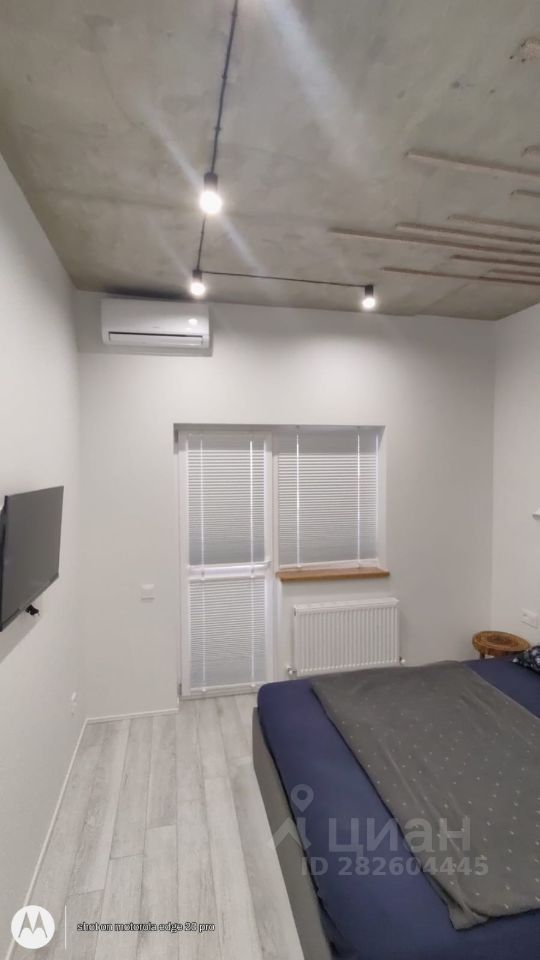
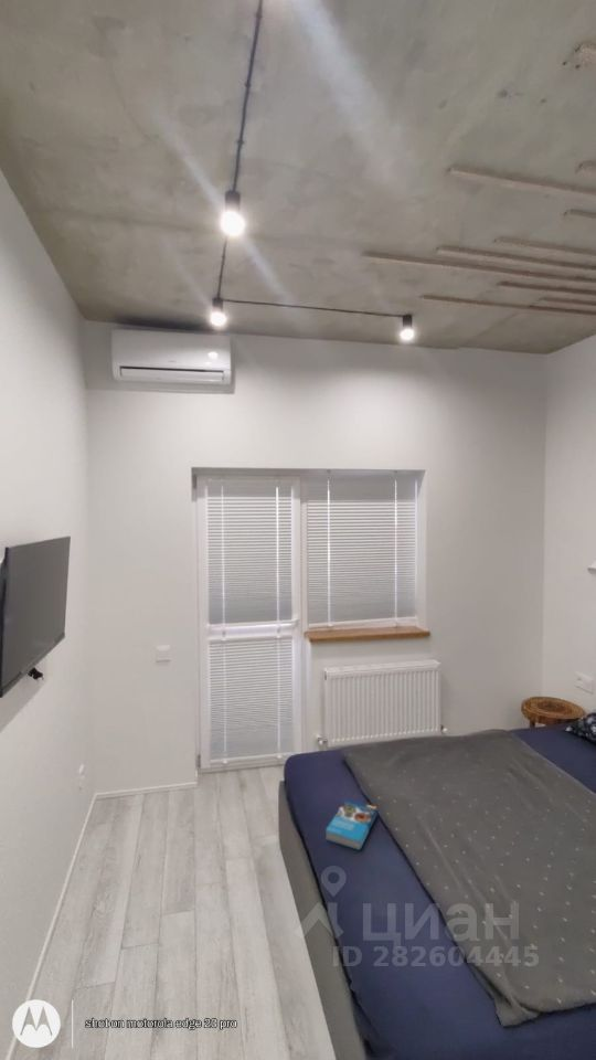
+ book (352, 823)
